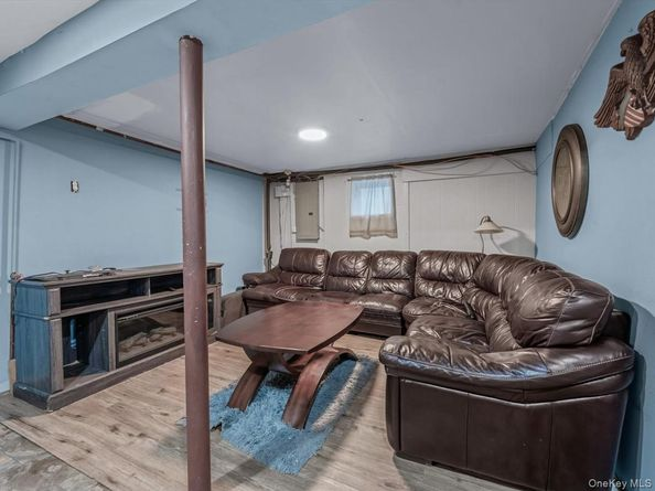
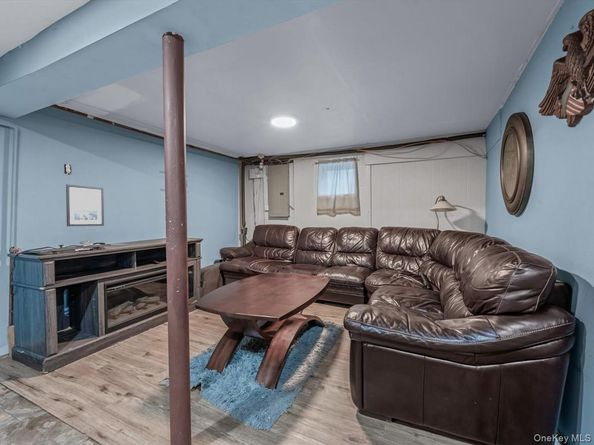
+ wall art (86, 206)
